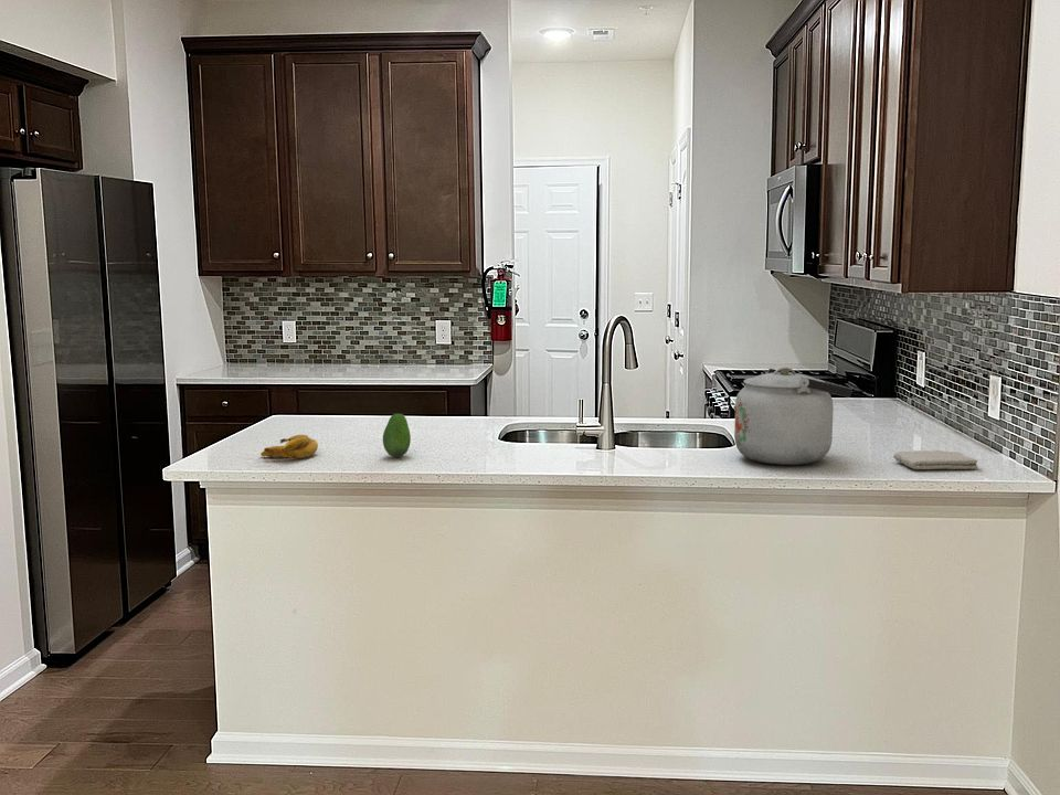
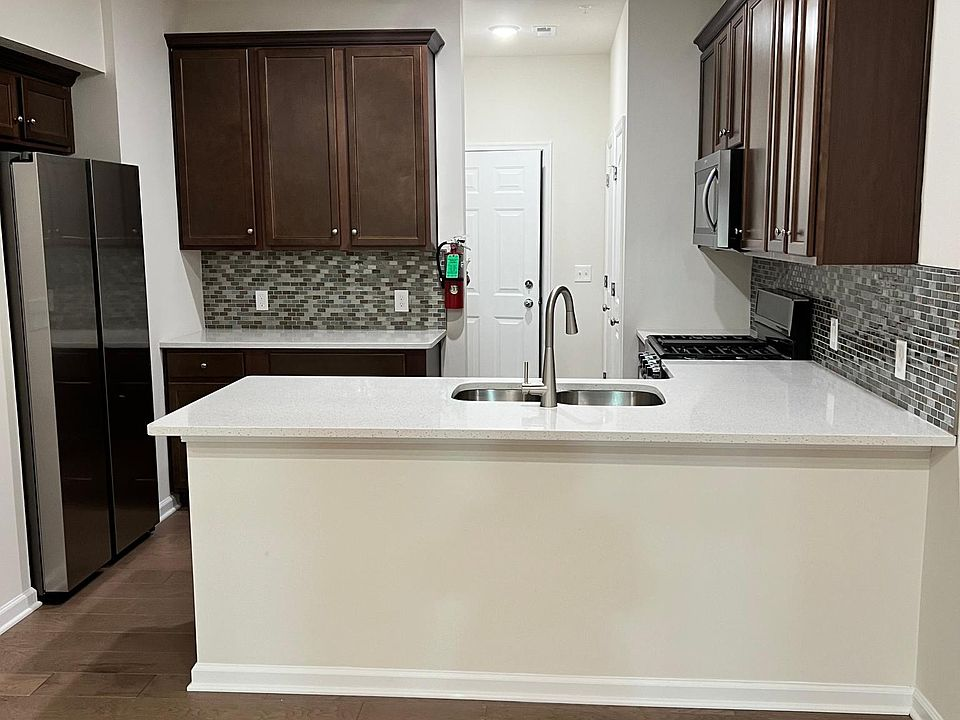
- banana (289, 445)
- fruit (396, 435)
- washcloth (935, 459)
- kettle (782, 411)
